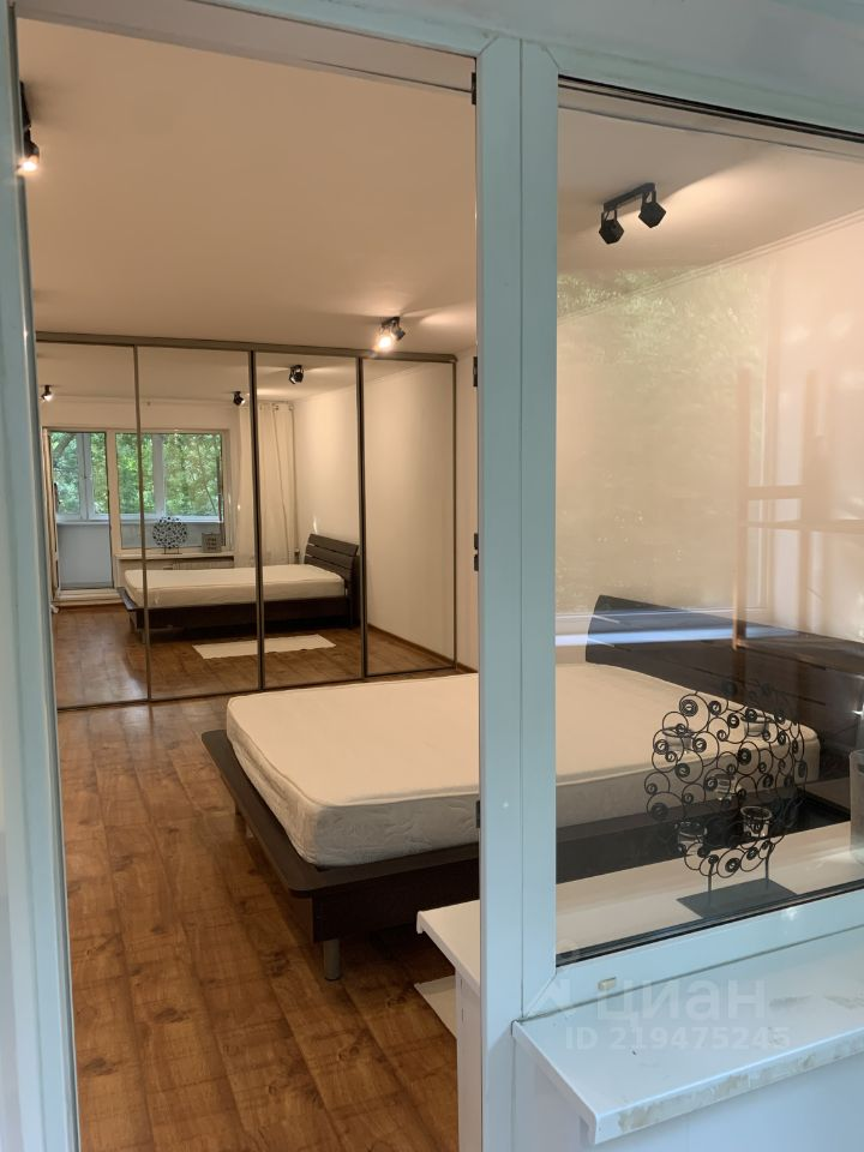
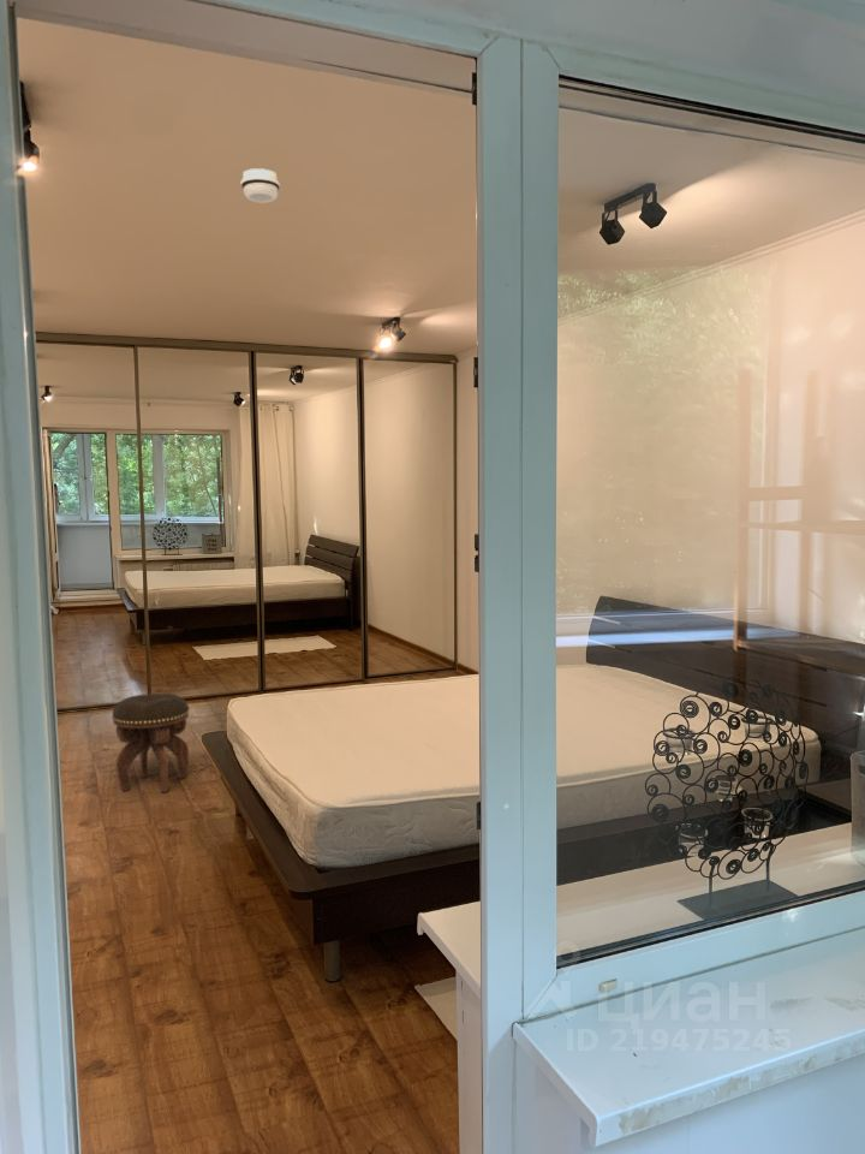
+ smoke detector (260, 186)
+ footstool (151, 740)
